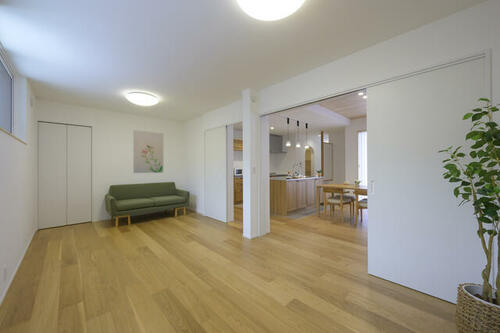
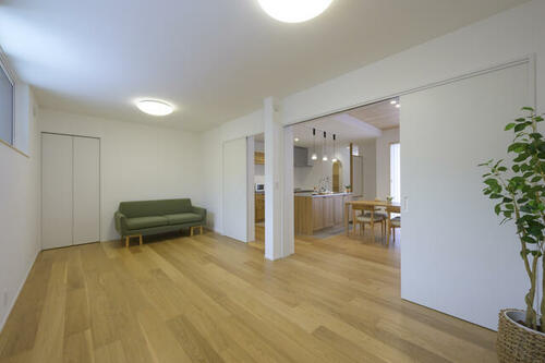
- wall art (149, 152)
